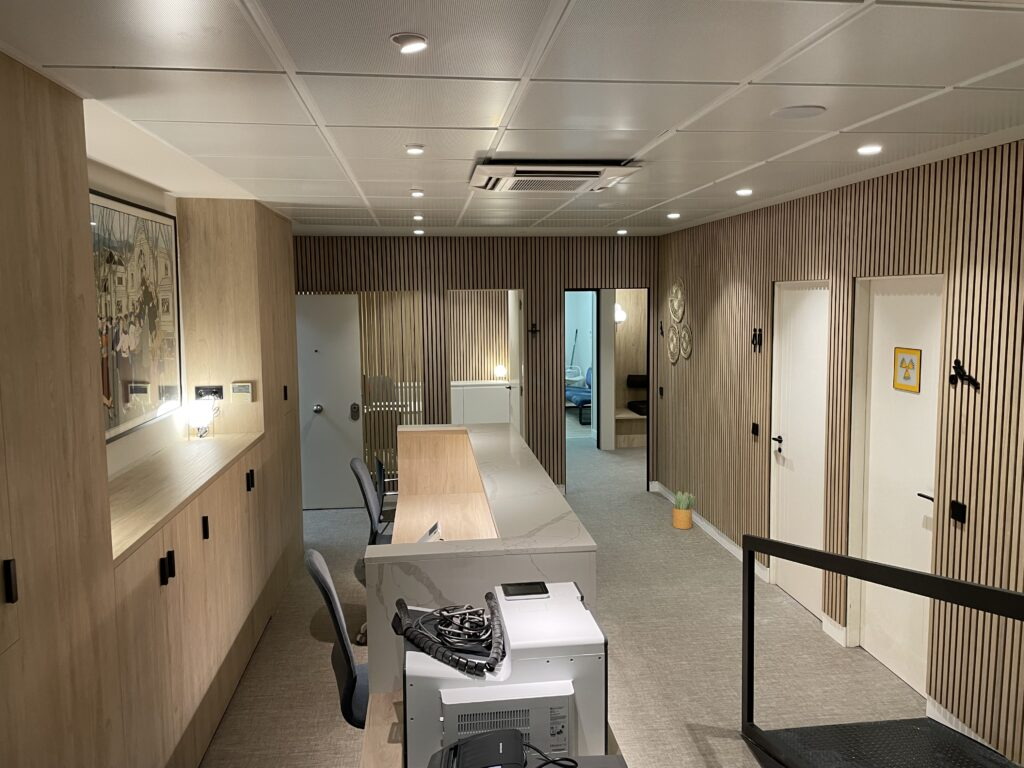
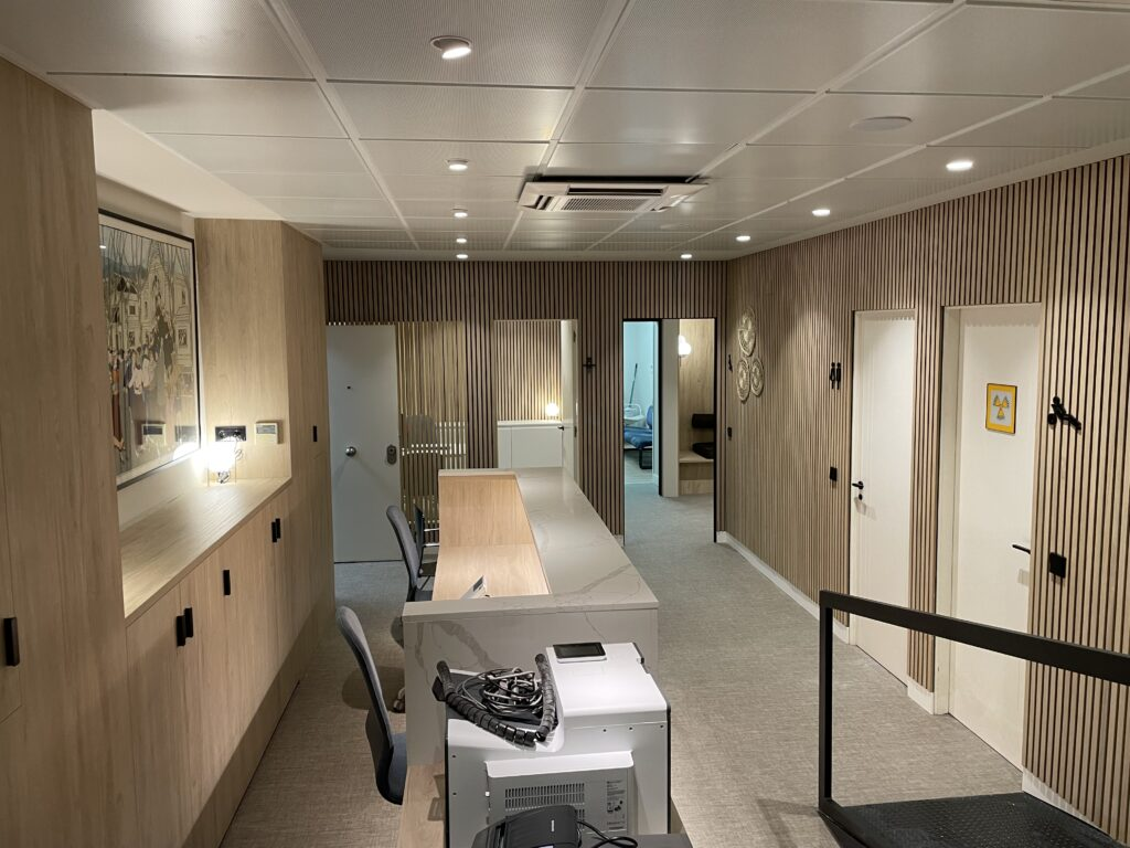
- potted plant (682, 509)
